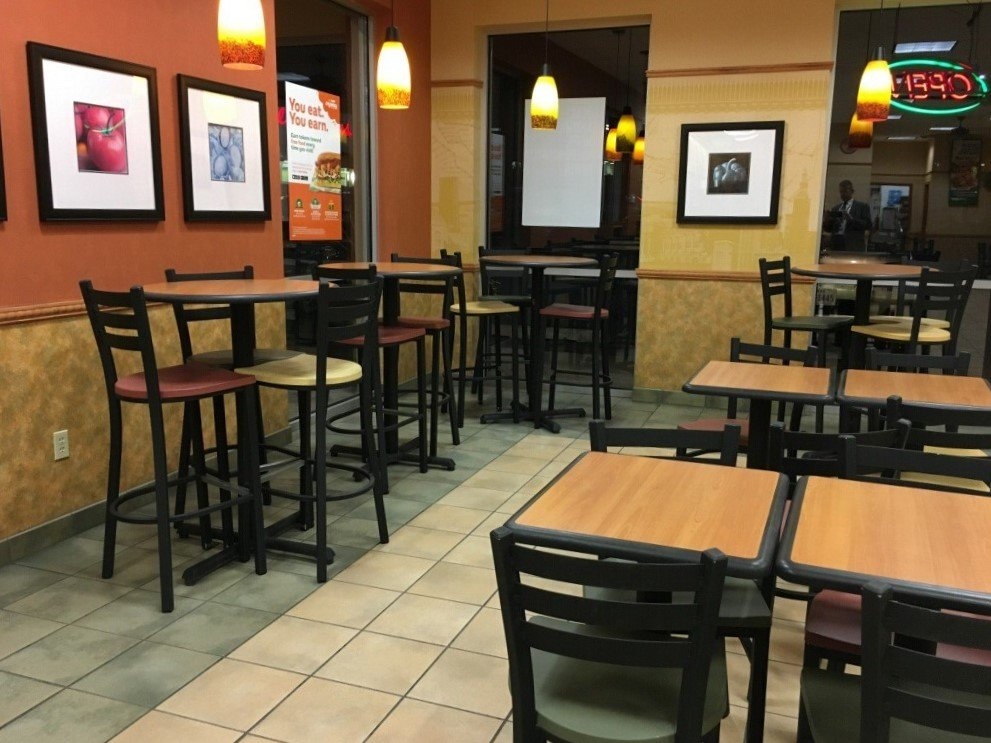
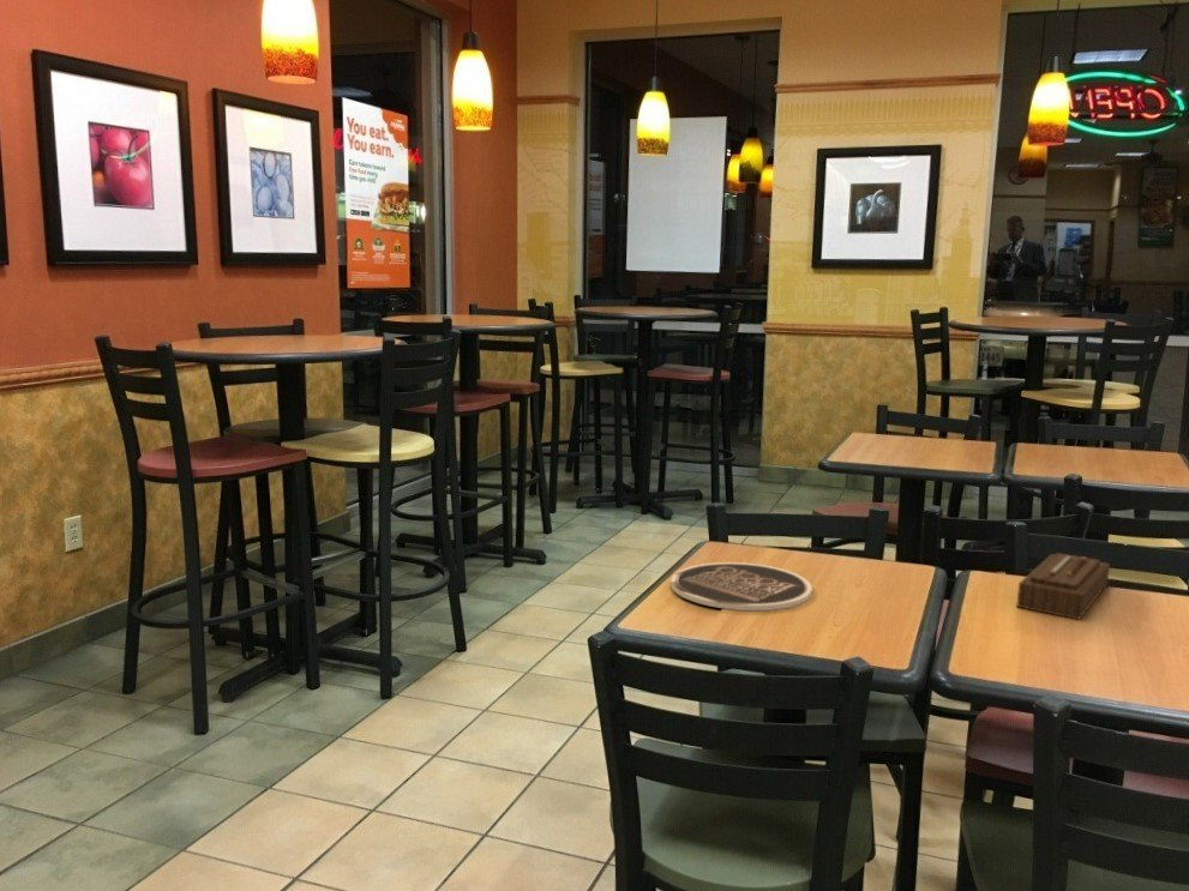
+ tissue box (1064, 580)
+ plate (740, 584)
